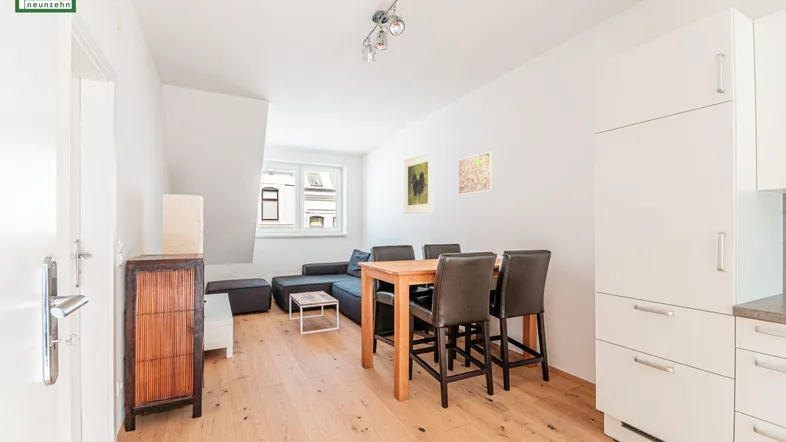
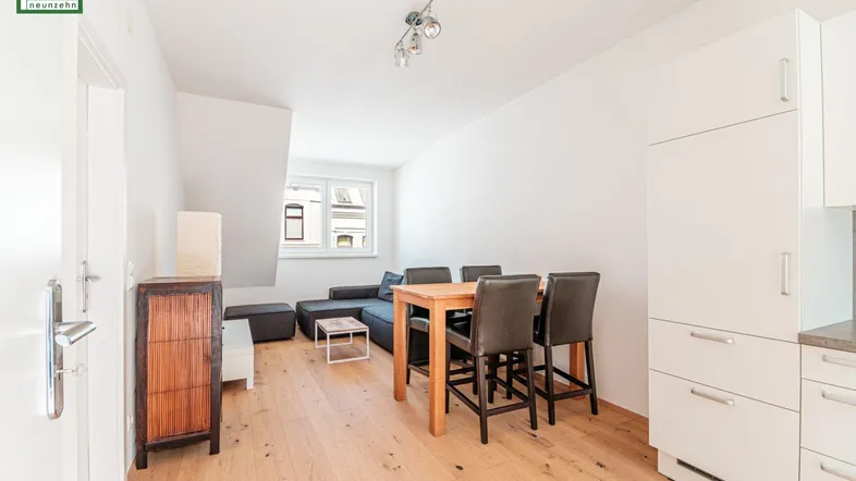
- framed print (417, 184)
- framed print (474, 174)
